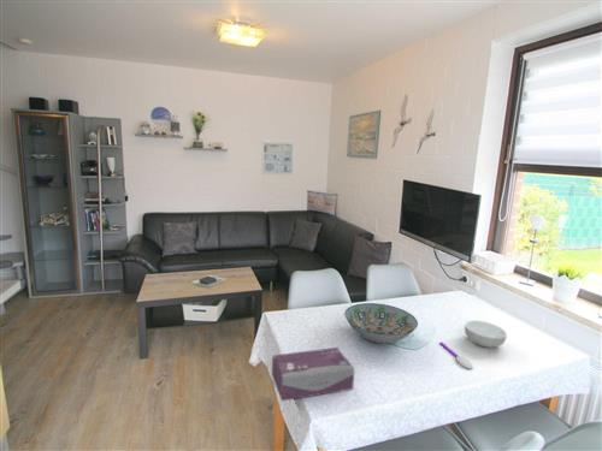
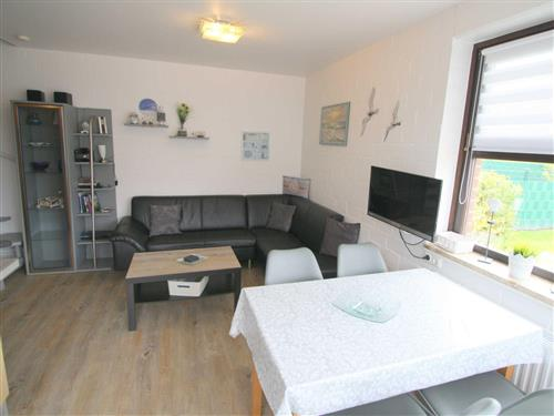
- decorative bowl (379, 327)
- cereal bowl (484, 336)
- tissue box (311, 370)
- spoon (454, 354)
